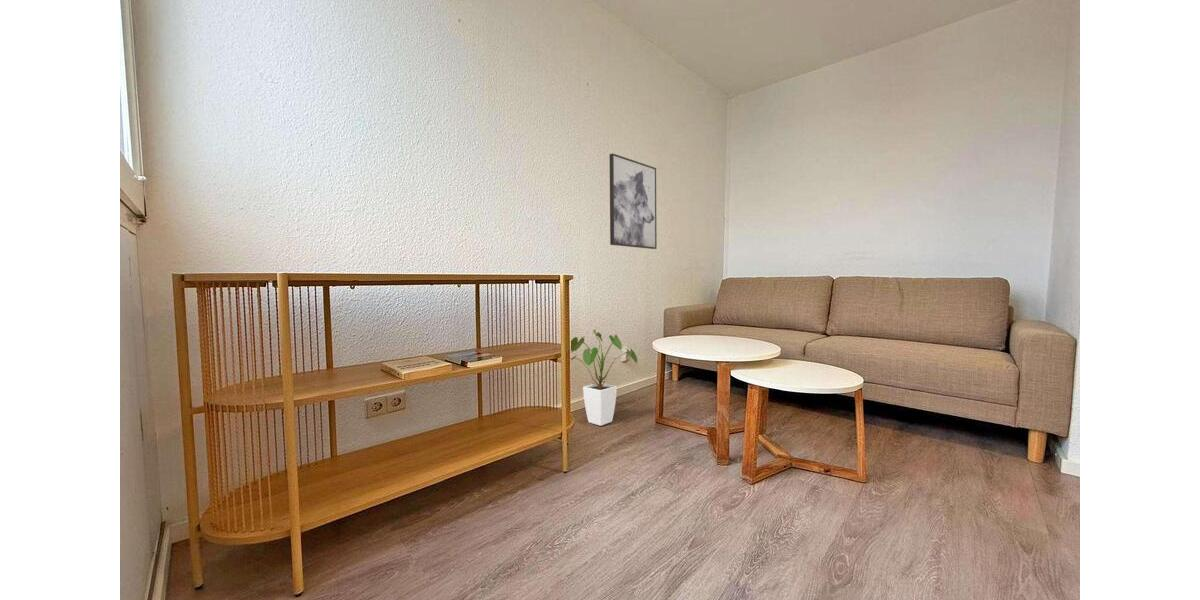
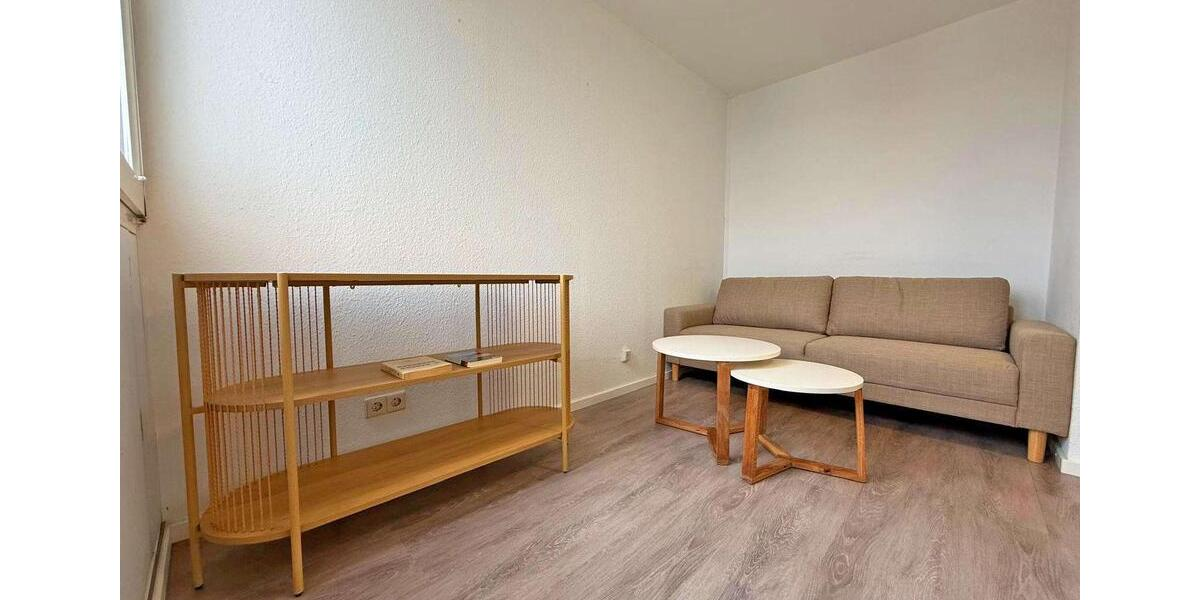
- house plant (604, 377)
- wall art (634, 204)
